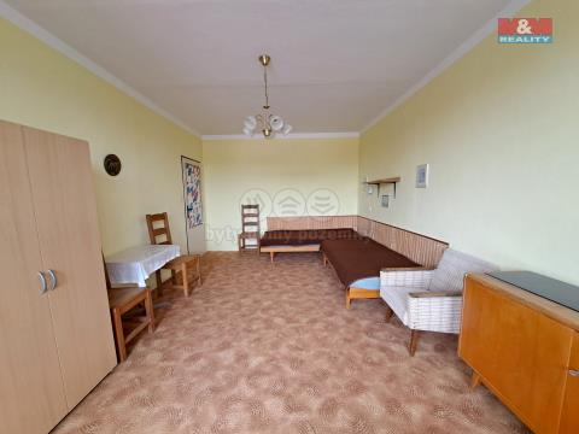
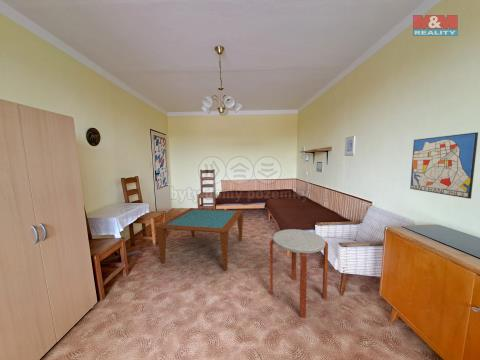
+ side table (295, 267)
+ coffee table (205, 231)
+ wall art (438, 165)
